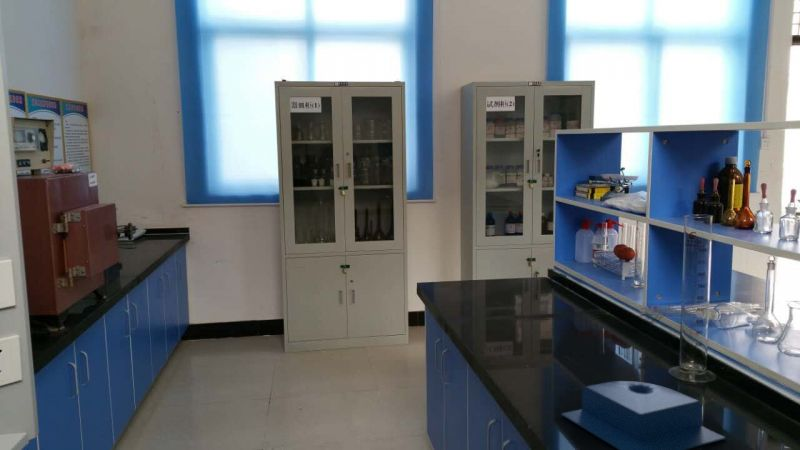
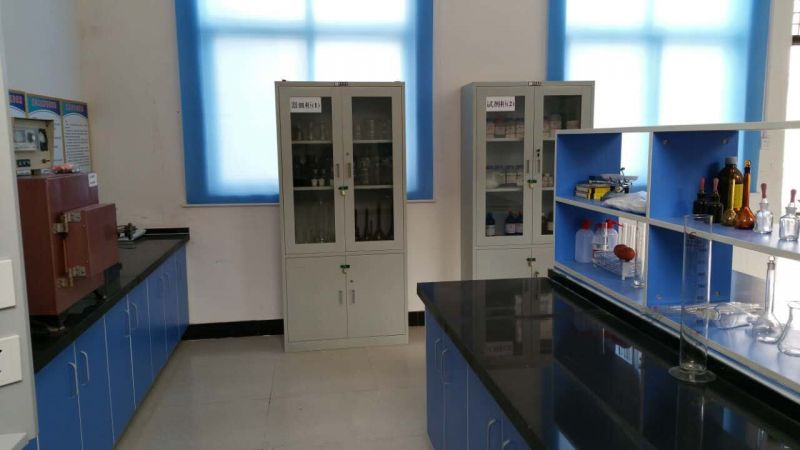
- container lid (639, 412)
